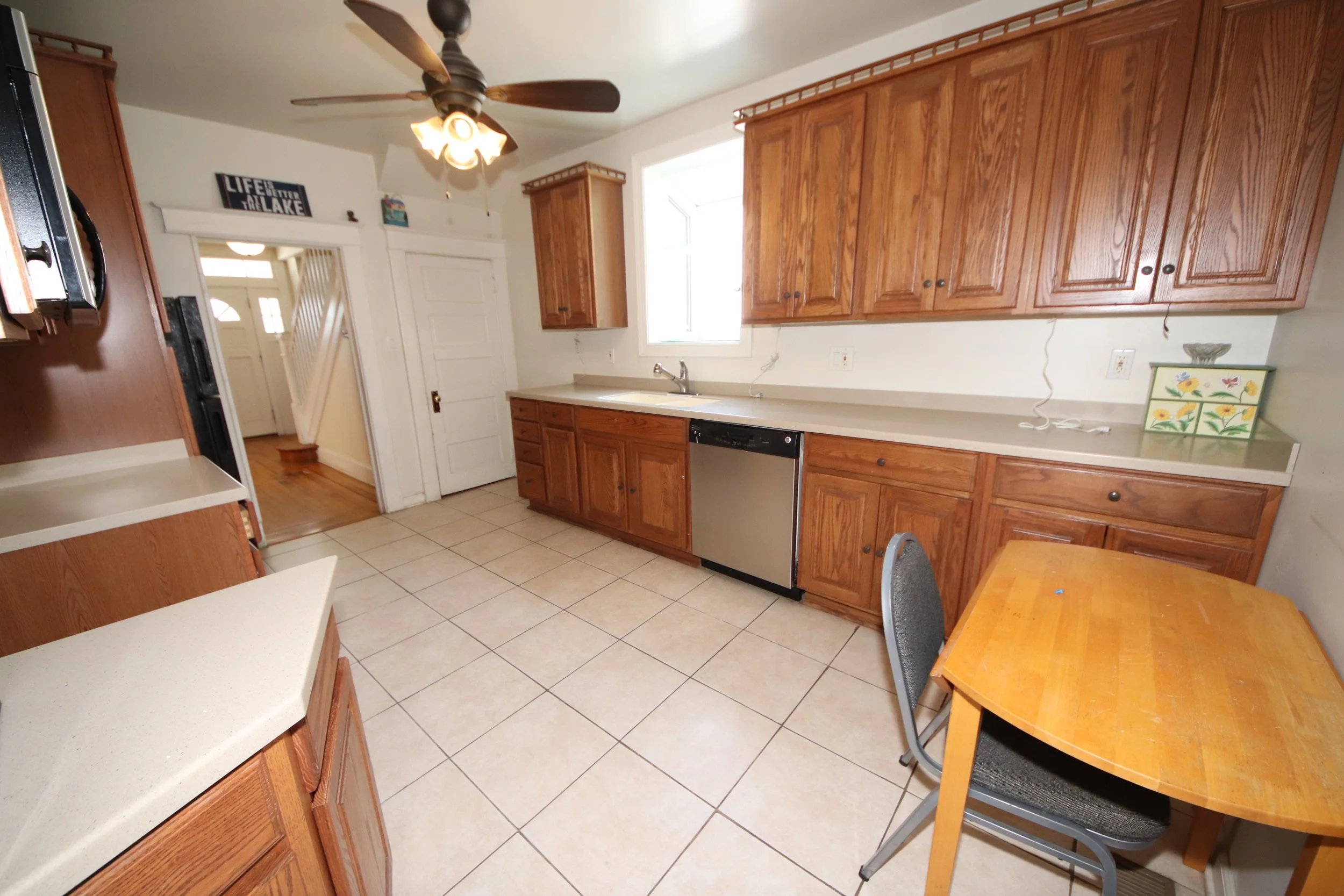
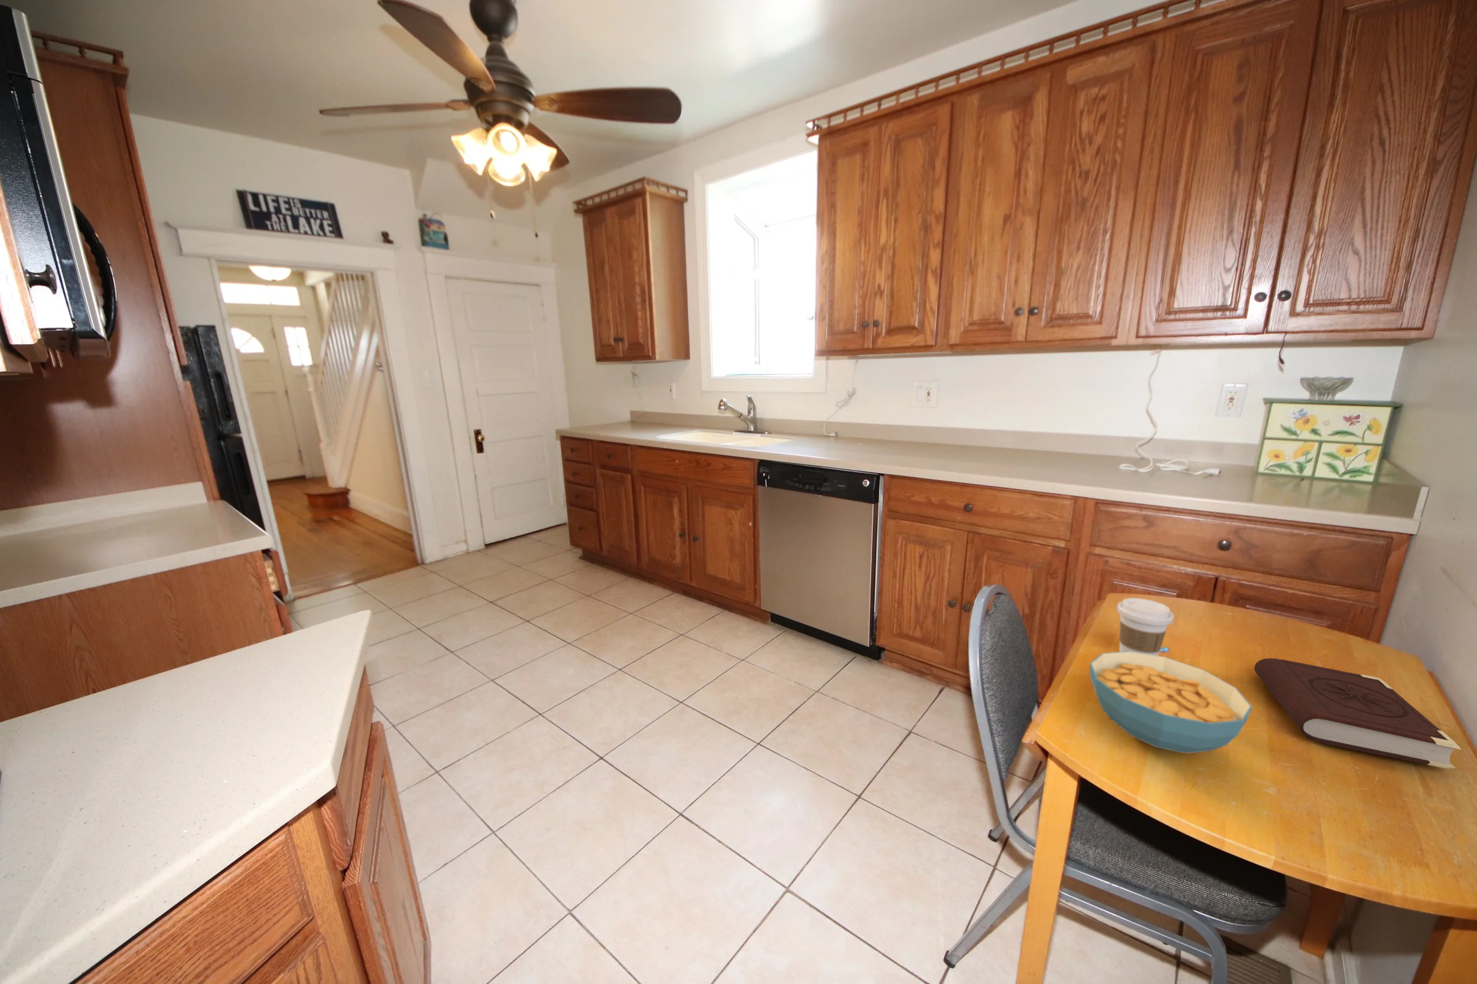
+ cereal bowl (1159, 711)
+ book (1342, 705)
+ coffee cup (1142, 633)
